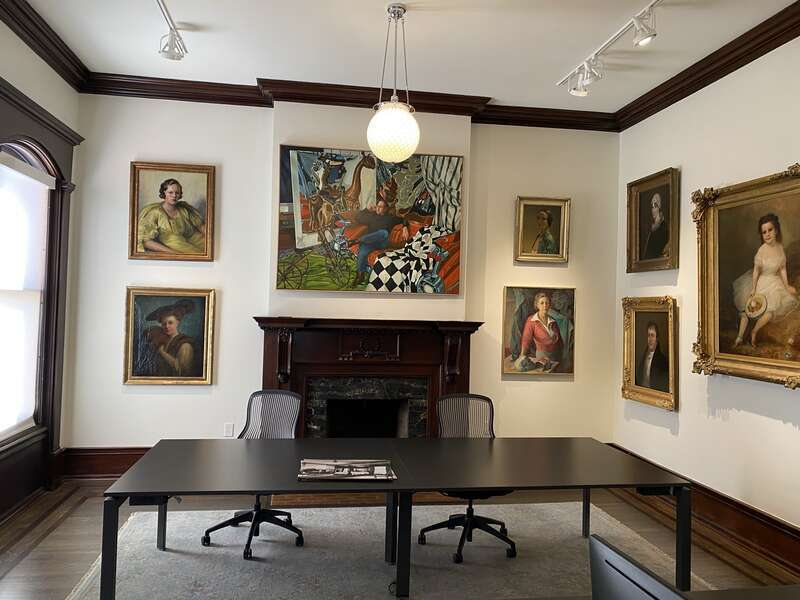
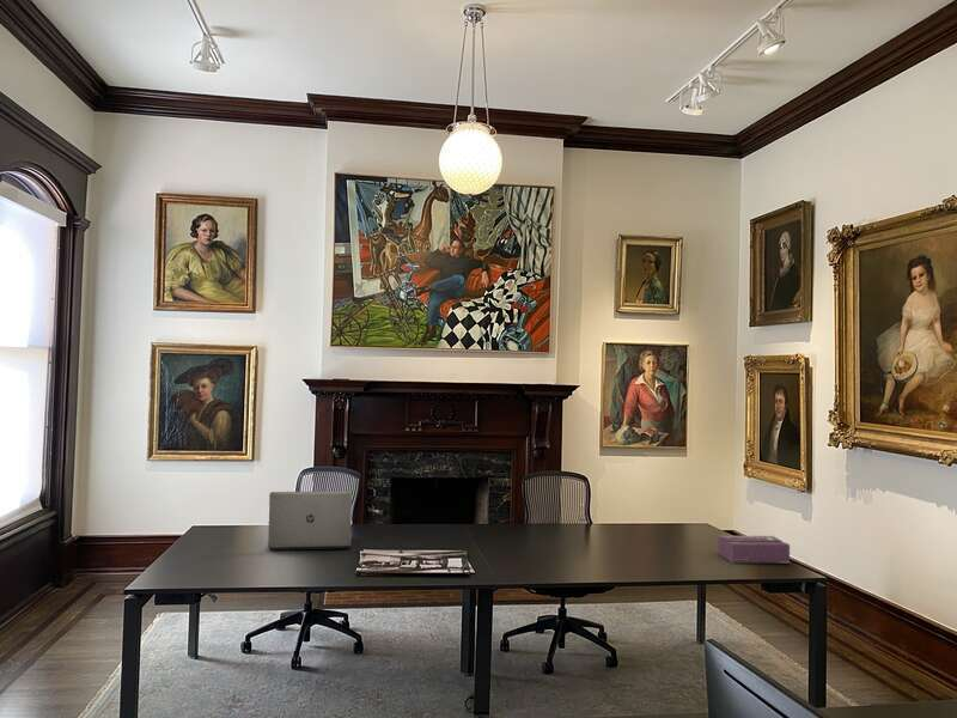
+ laptop (312, 515)
+ tissue box (752, 548)
